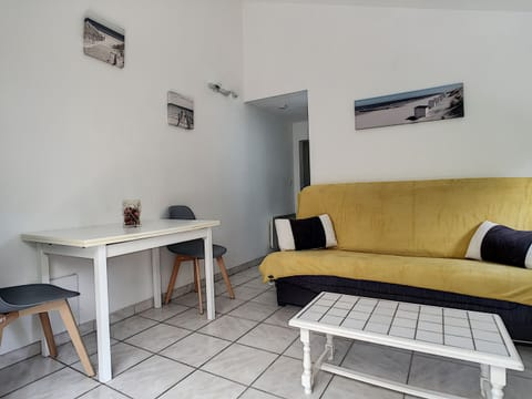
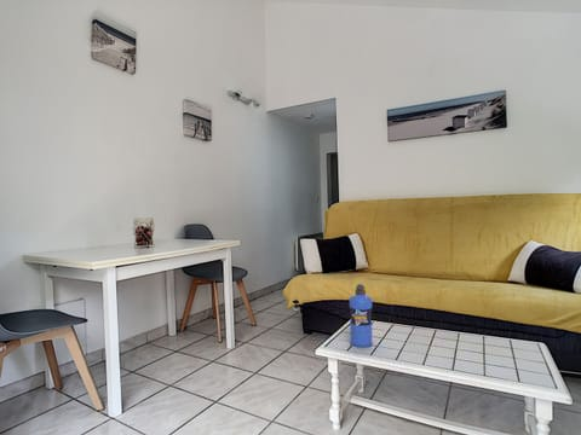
+ water bottle (361, 313)
